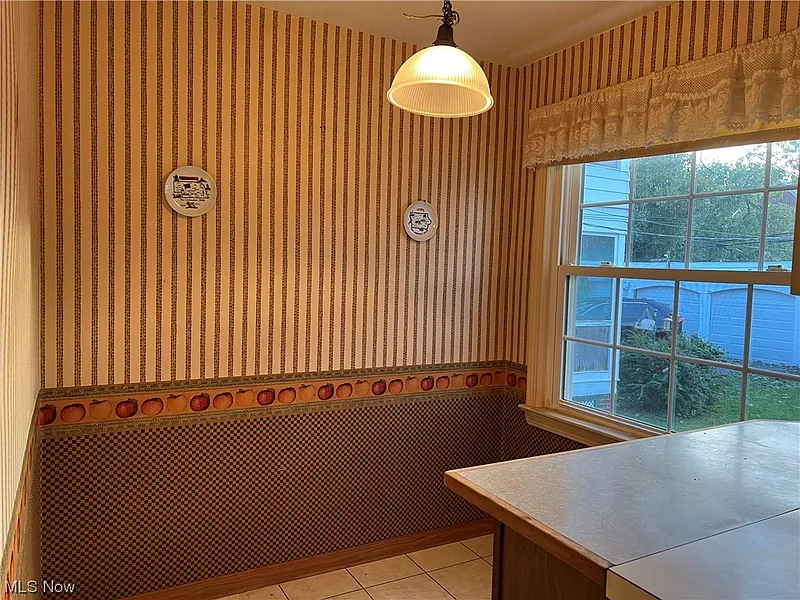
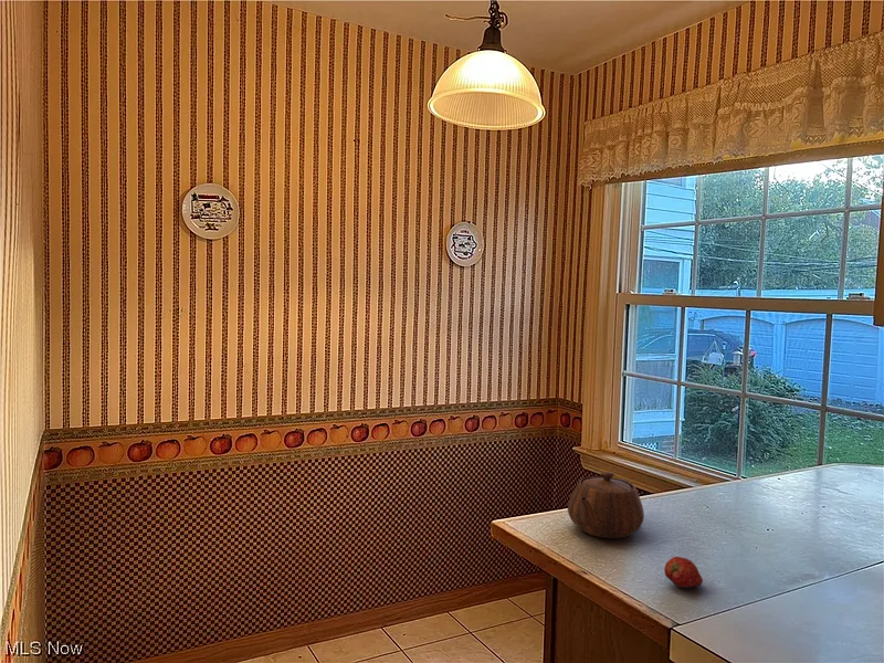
+ fruit (684, 571)
+ teapot (604, 502)
